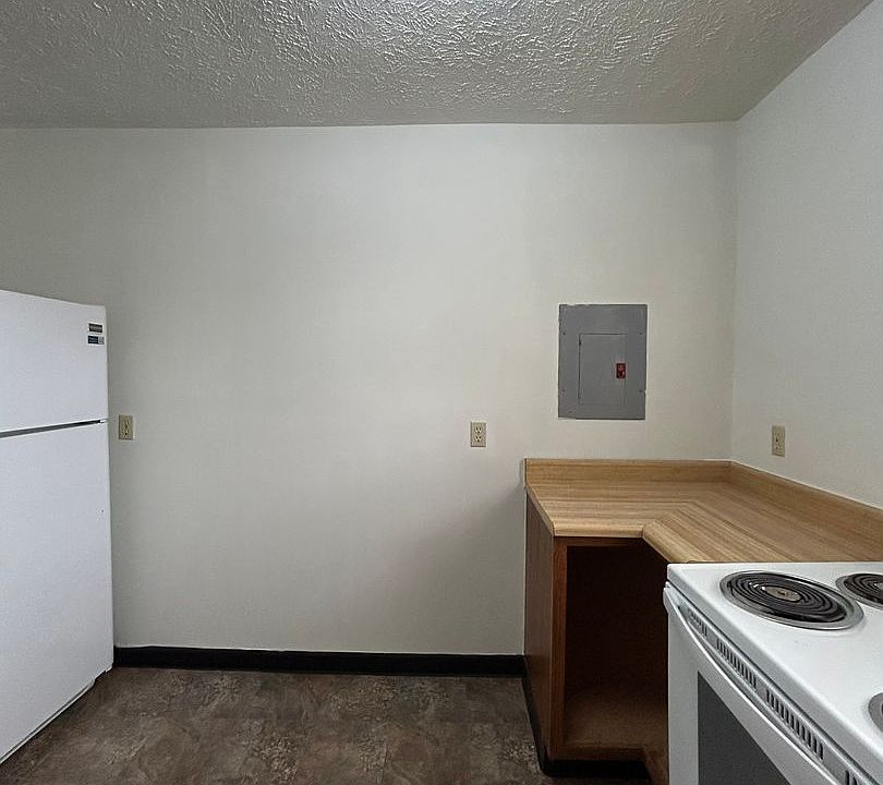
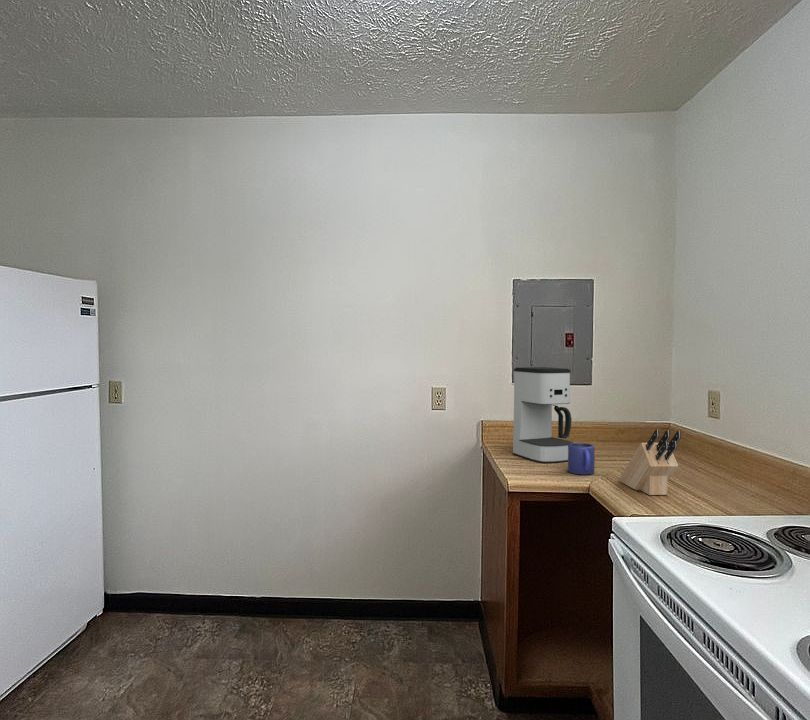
+ knife block (650, 457)
+ coffee maker (548, 412)
+ mug (582, 459)
